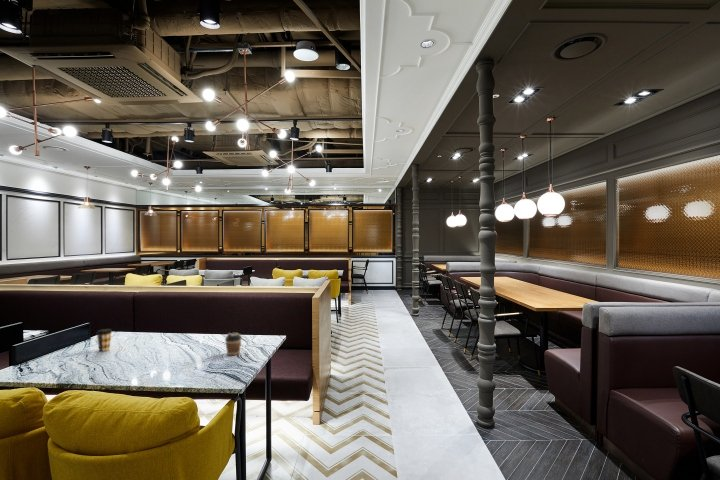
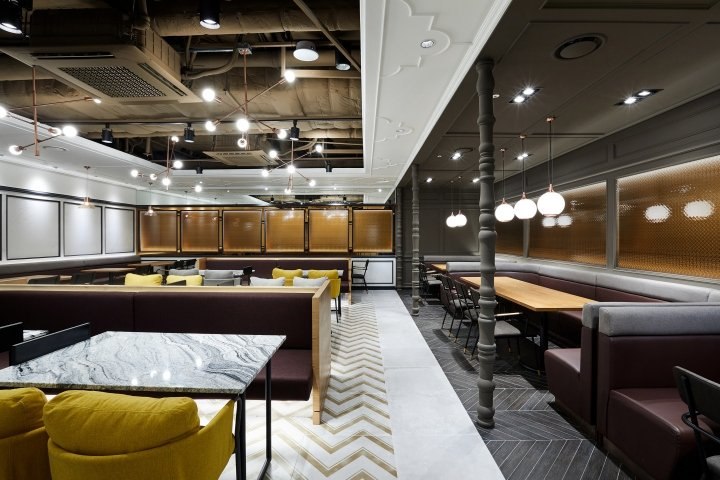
- coffee cup (104, 340)
- coffee cup (233, 343)
